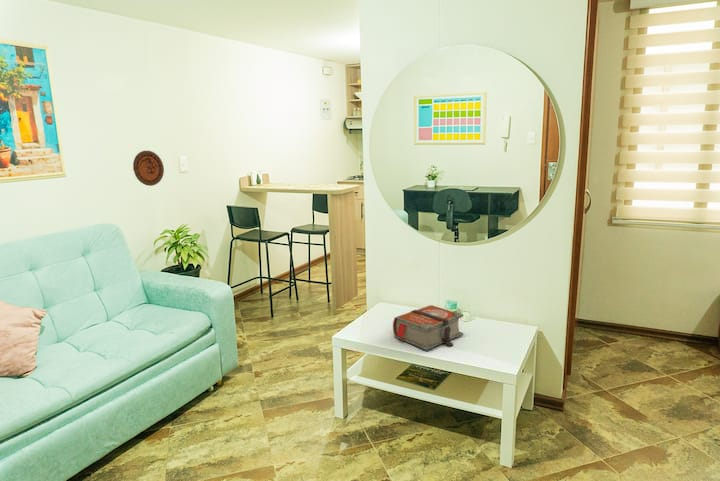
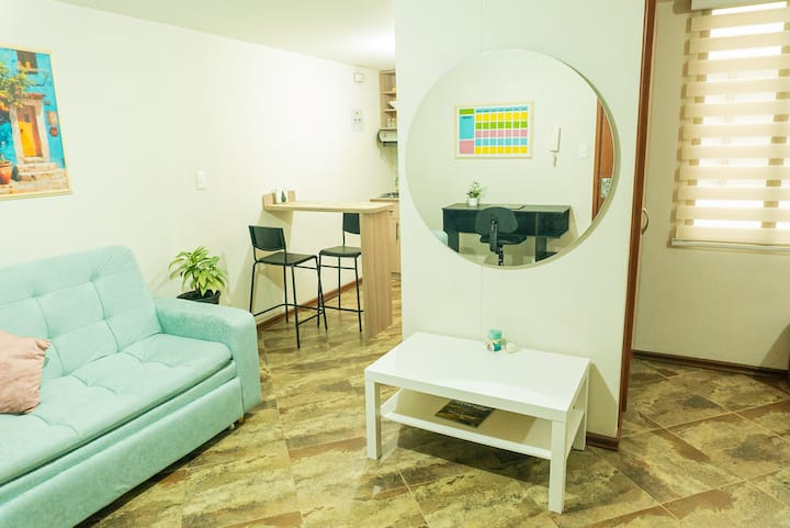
- decorative plate (148, 168)
- bible (429, 327)
